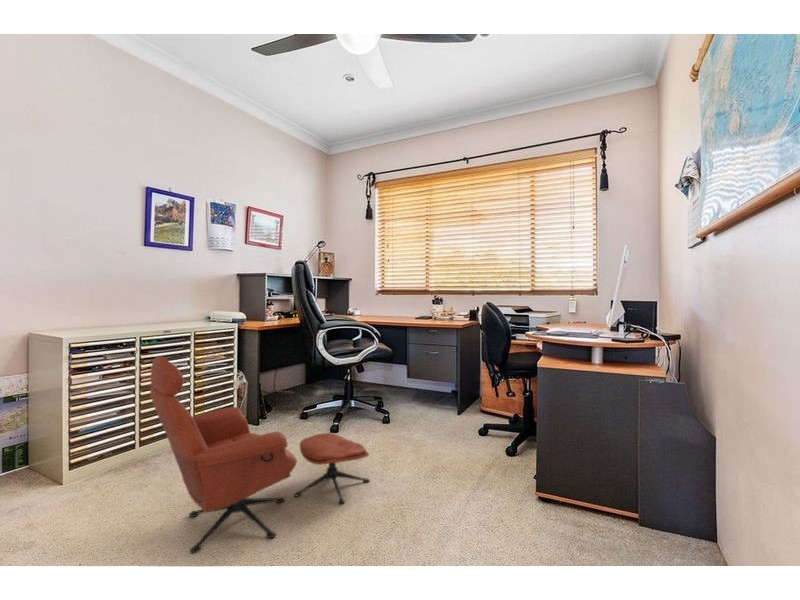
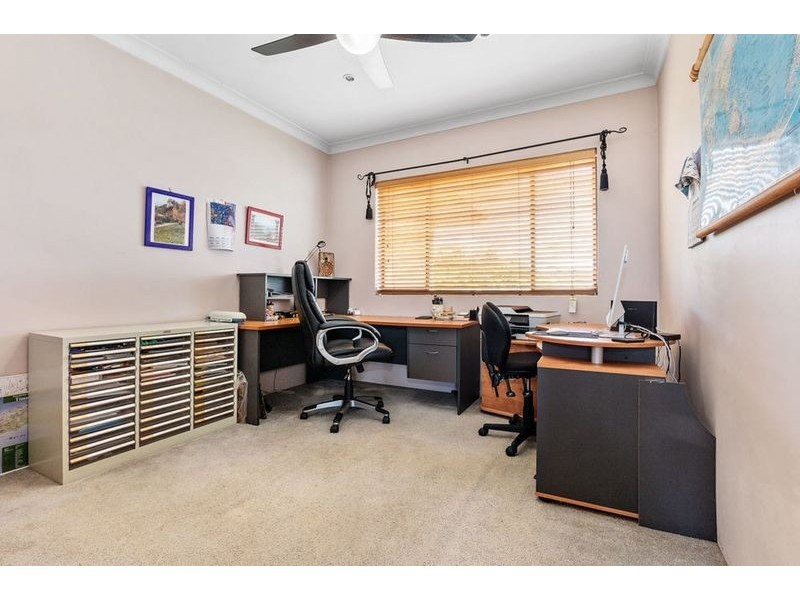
- armchair (276, 432)
